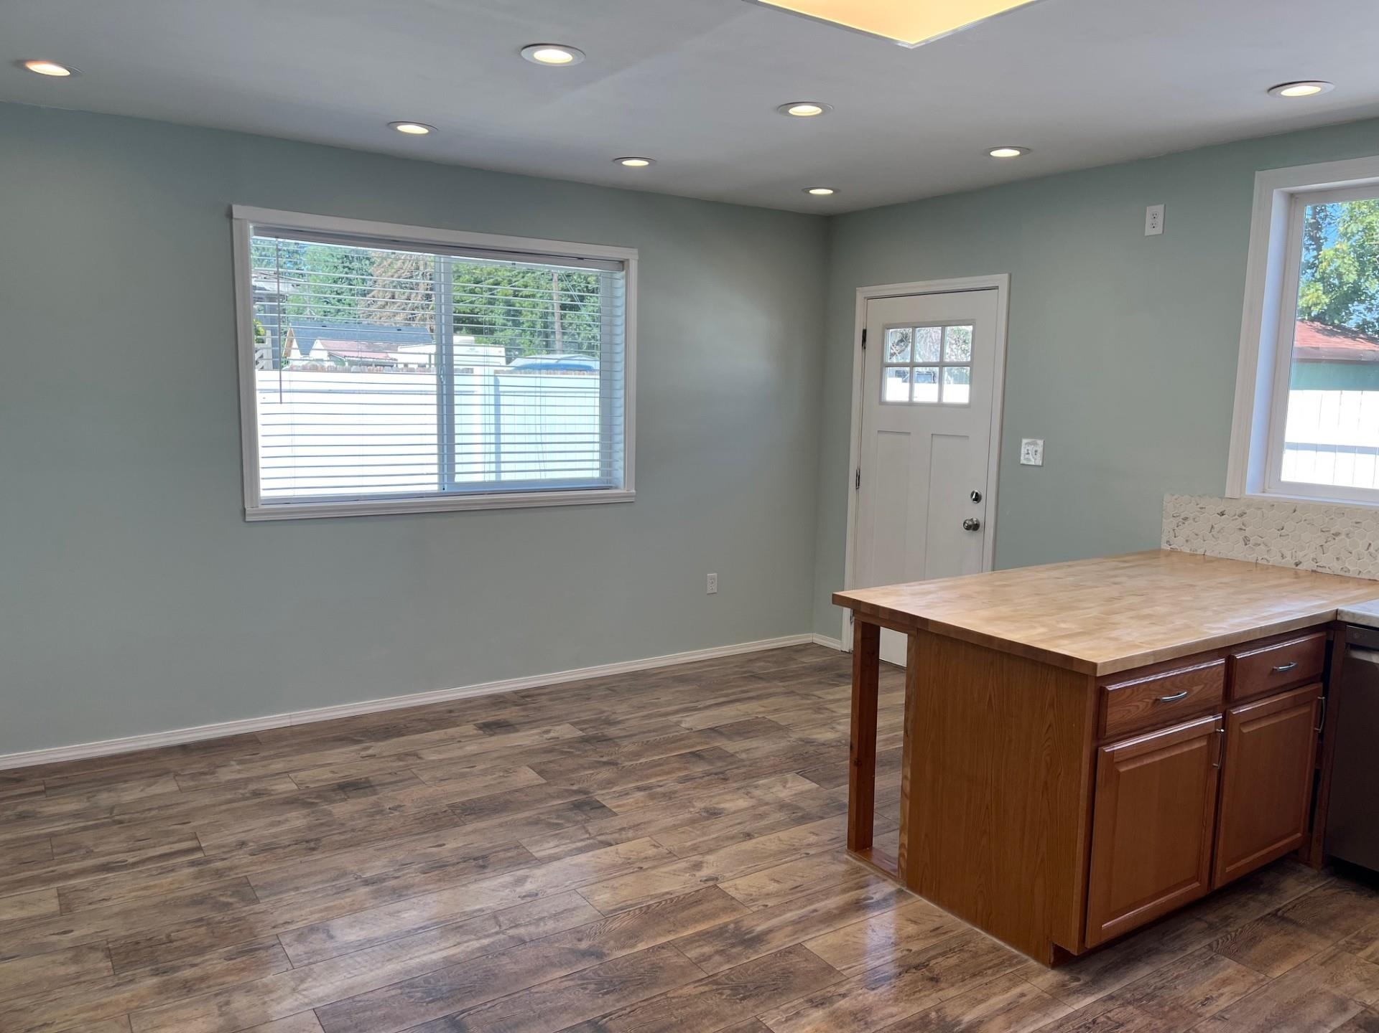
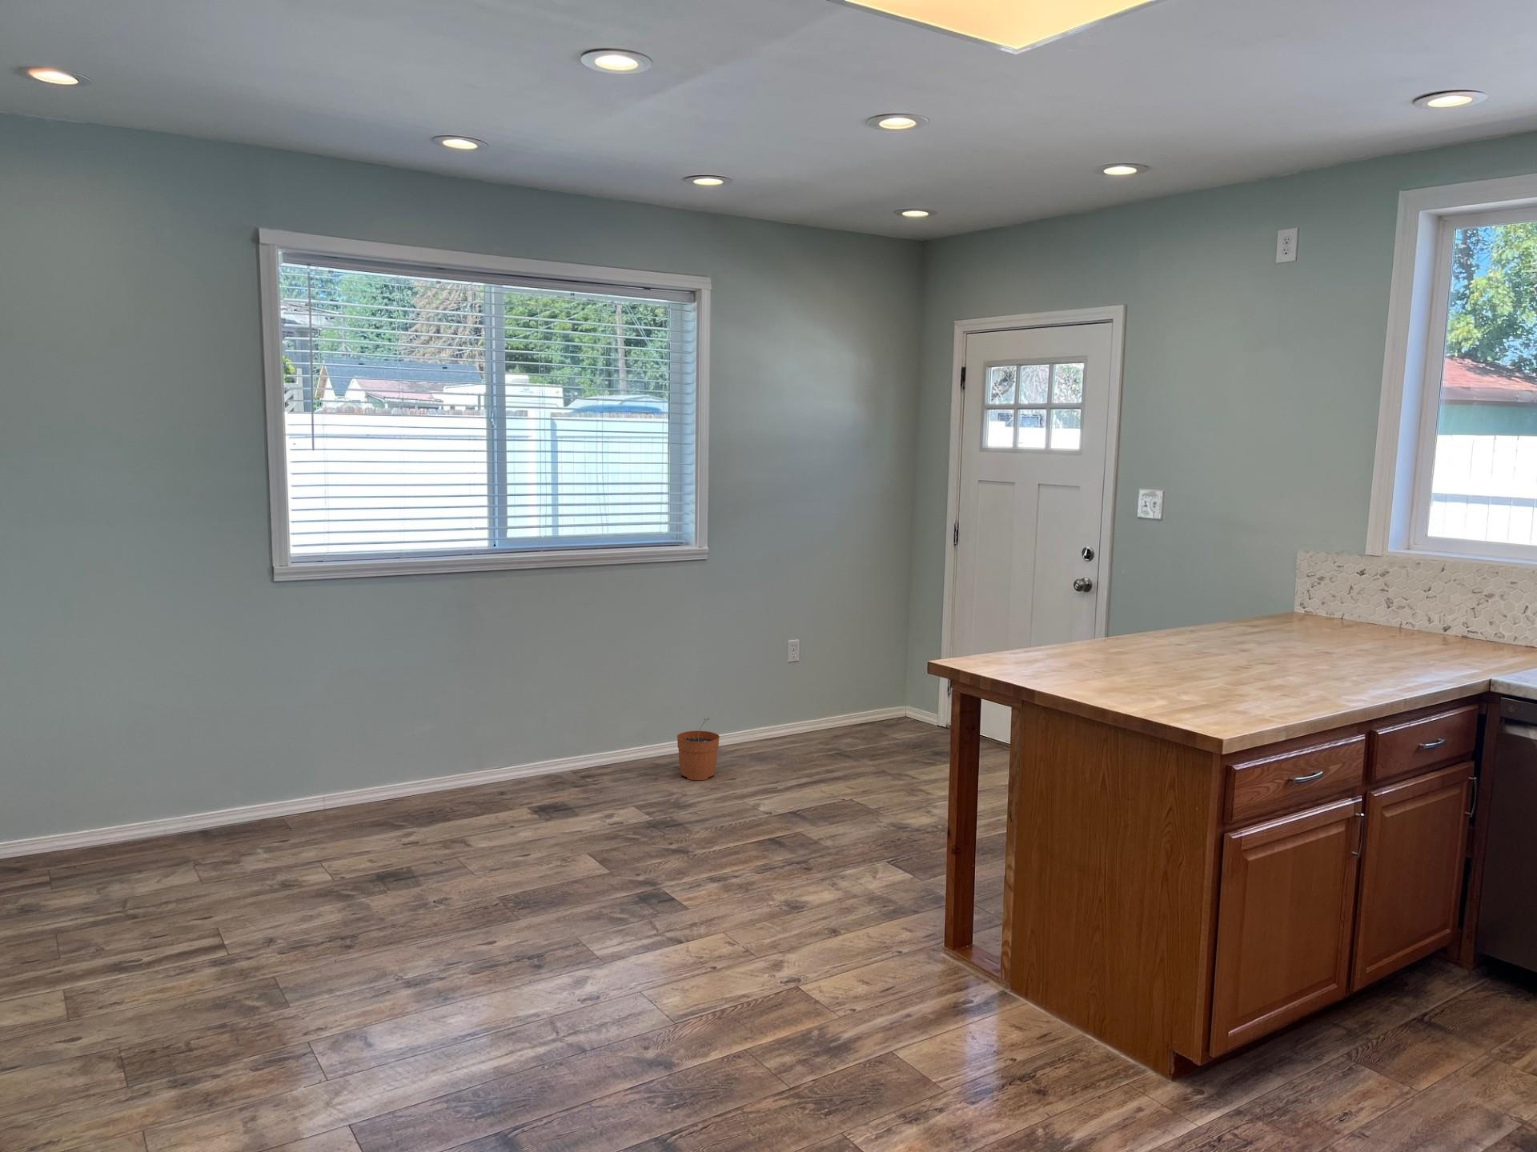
+ plant pot (698, 745)
